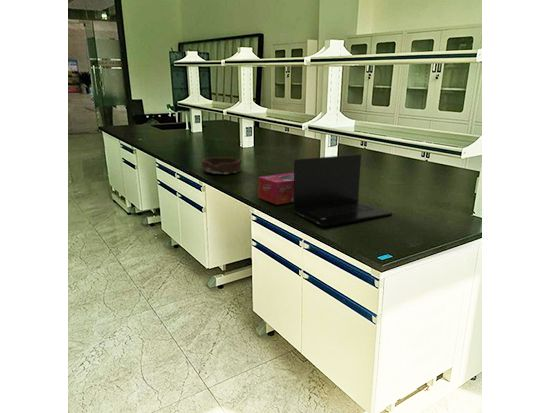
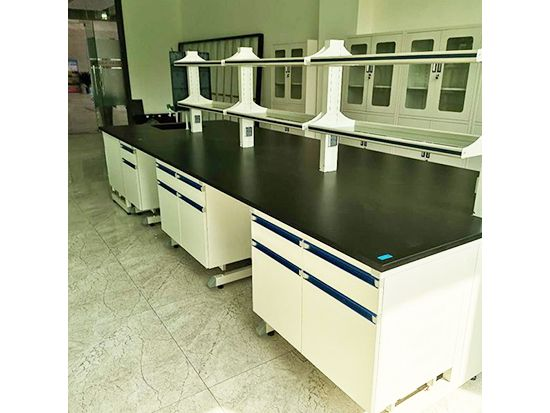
- laptop (343, 187)
- tissue box (292, 186)
- bowl (220, 165)
